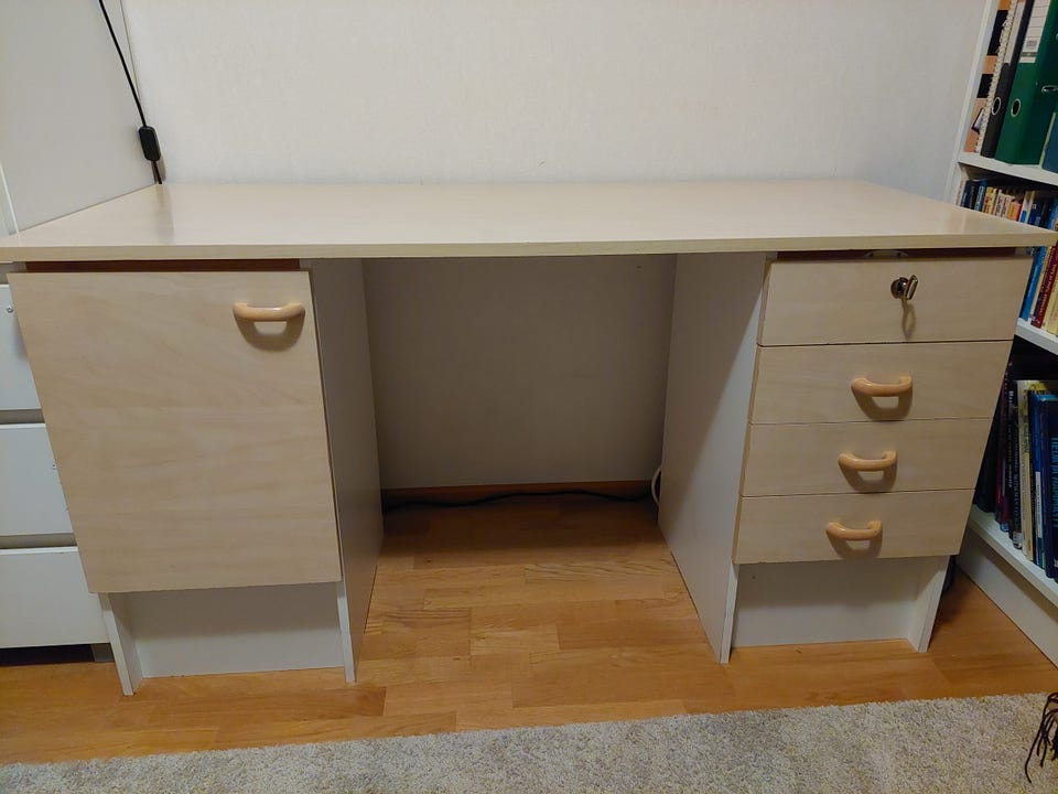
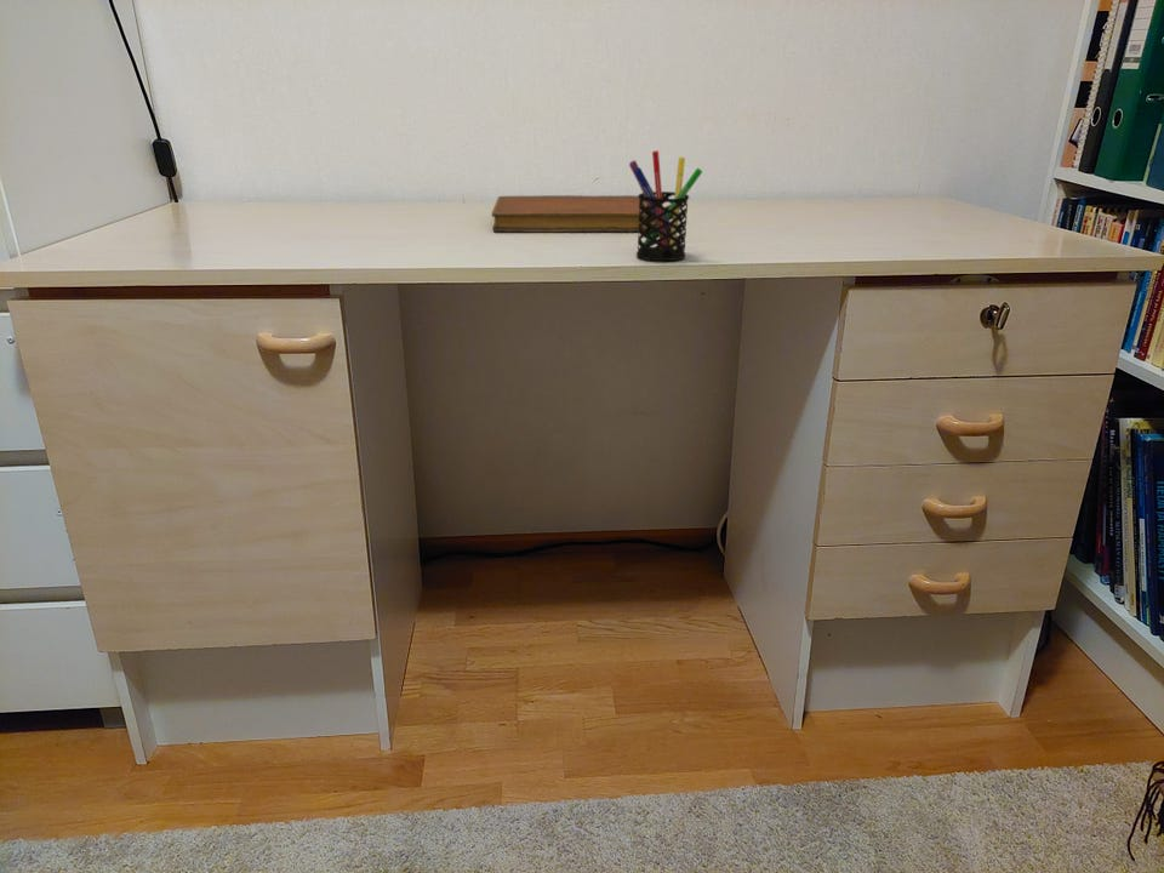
+ notebook (577, 211)
+ pen holder (668, 205)
